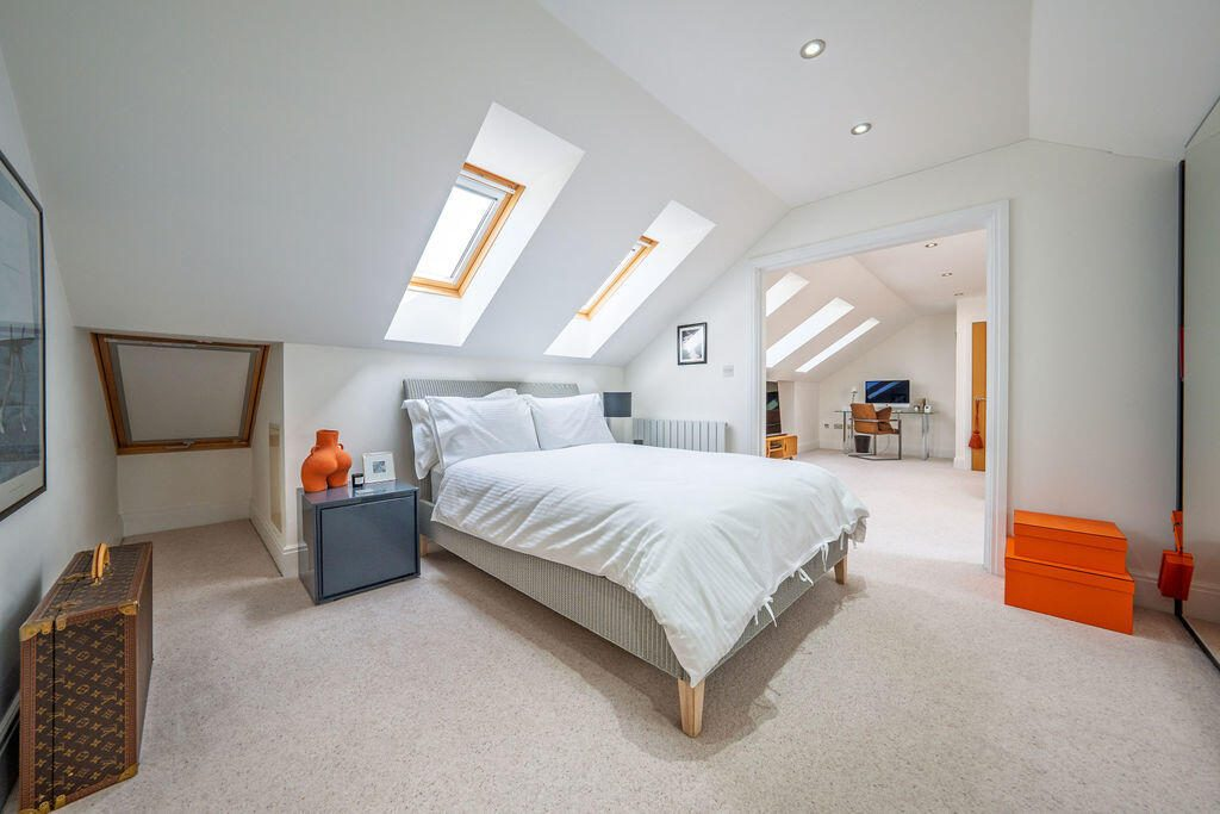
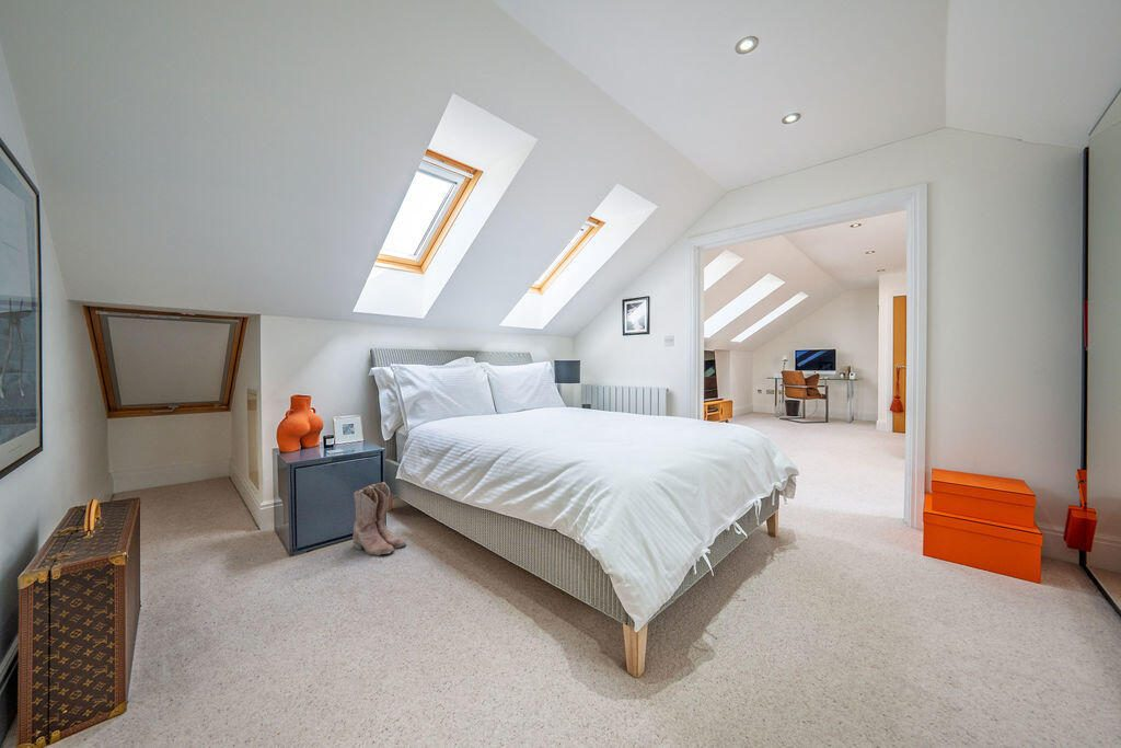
+ boots (379, 515)
